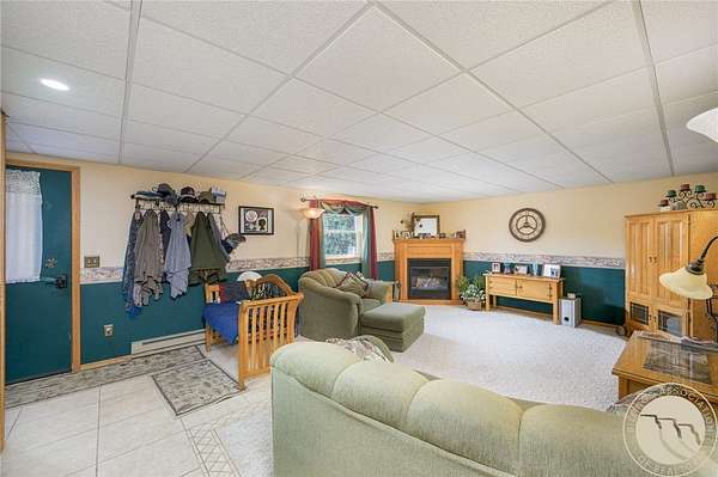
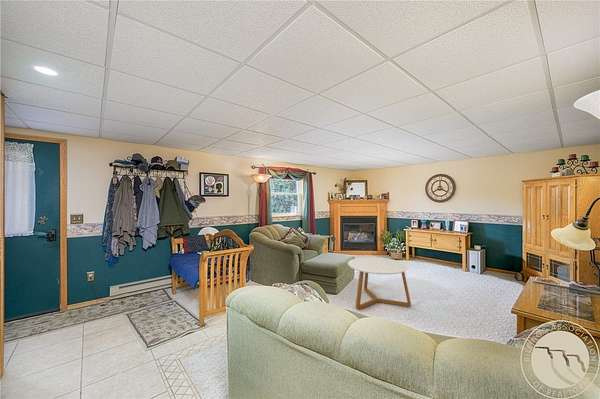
+ coffee table (367, 282)
